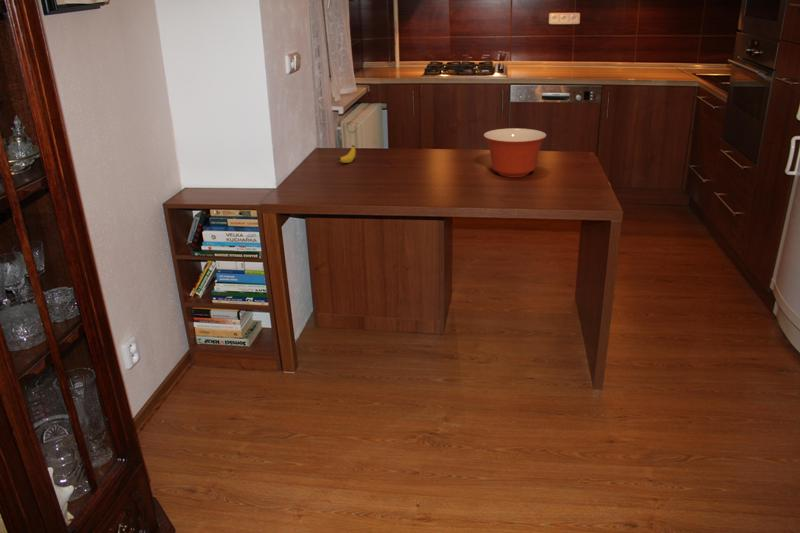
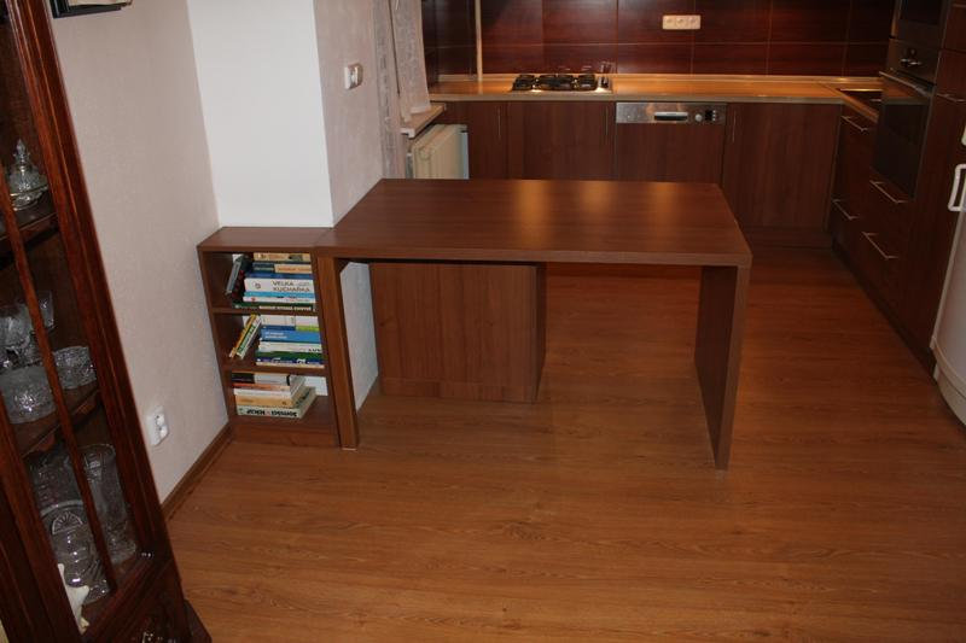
- mixing bowl (514, 154)
- banana (349, 155)
